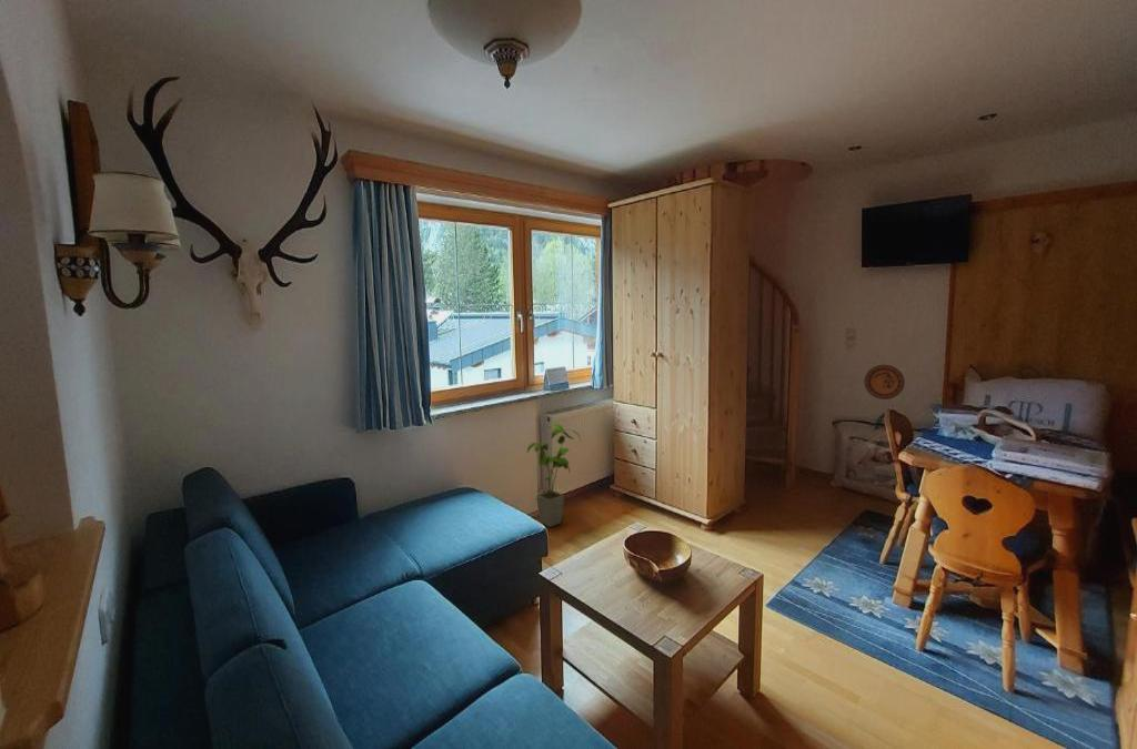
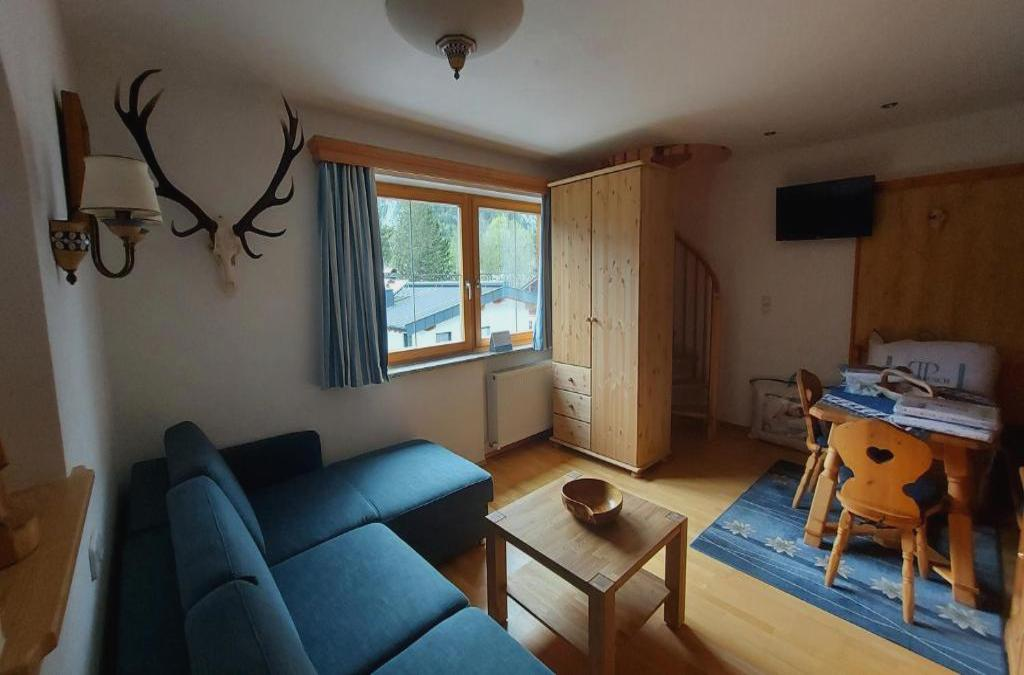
- decorative plate (884, 382)
- house plant (555, 473)
